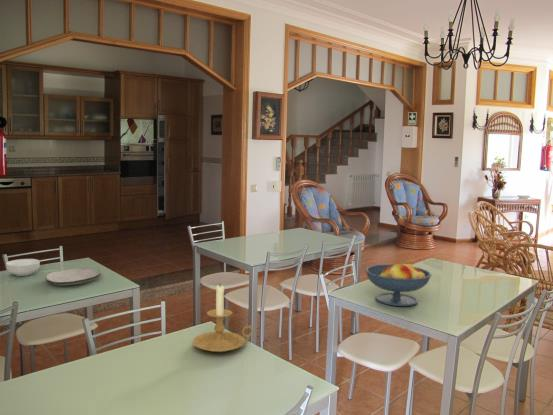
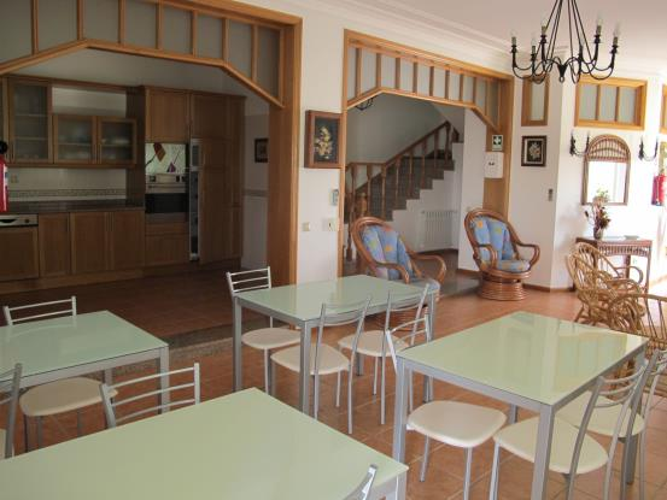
- fruit bowl (397, 280)
- cereal bowl (23, 268)
- candle holder (219, 315)
- plate (73, 276)
